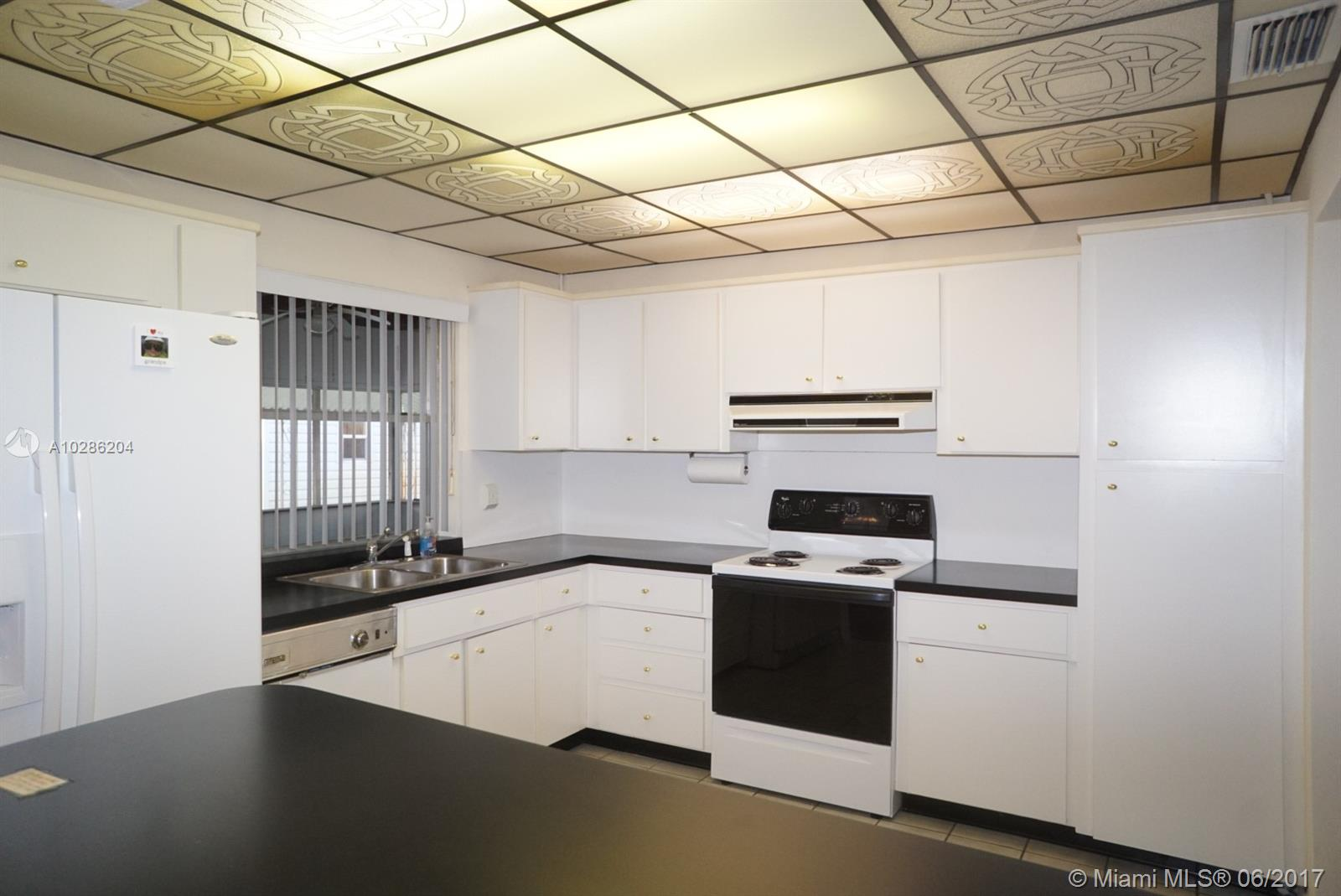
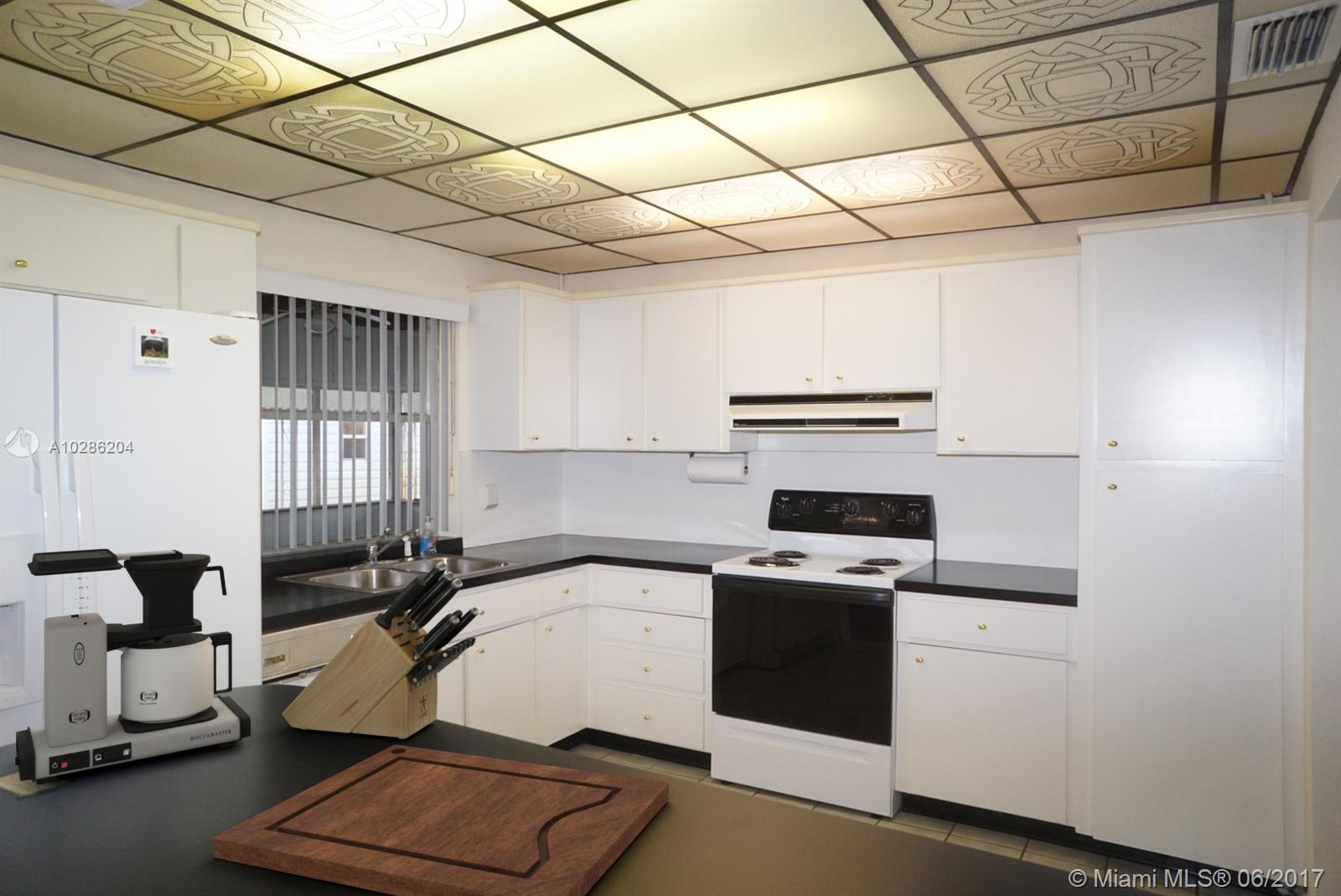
+ knife block (382, 645)
+ cutting board (458, 816)
+ coffee maker (136, 651)
